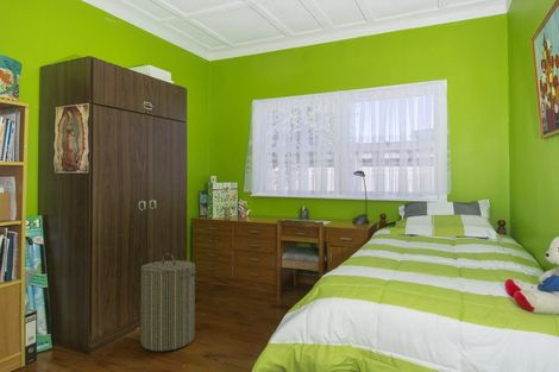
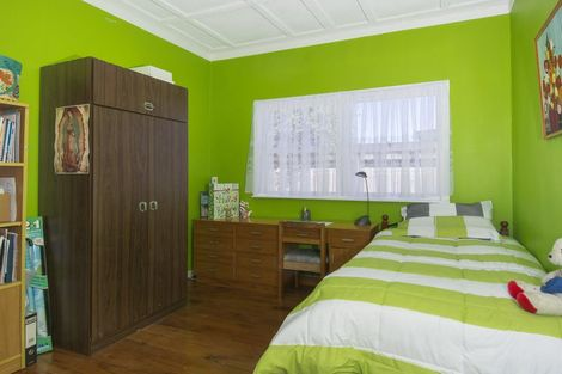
- laundry hamper (168, 296)
